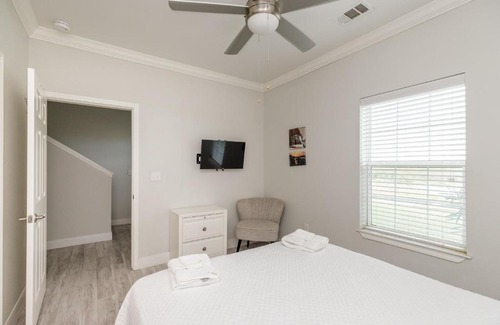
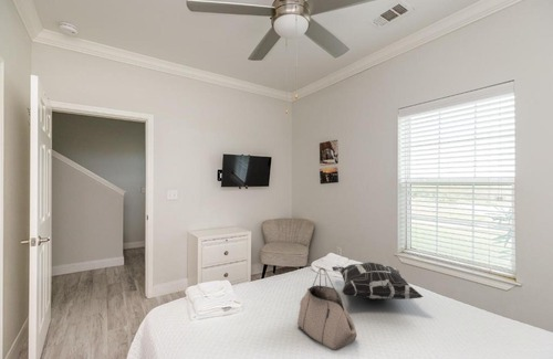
+ handbag (327, 299)
+ decorative pillow (371, 279)
